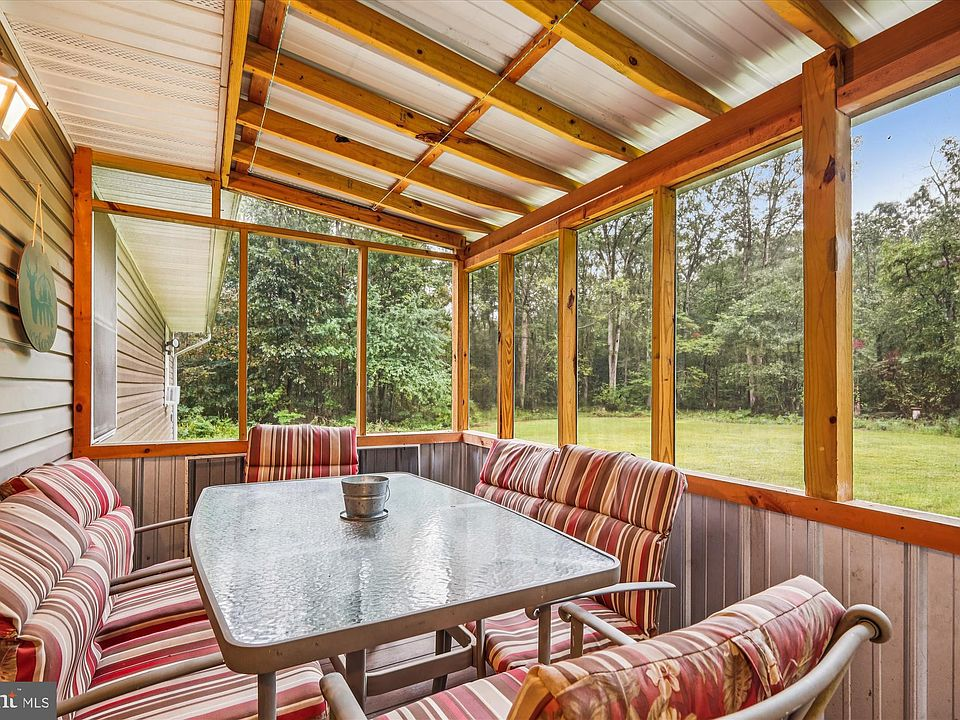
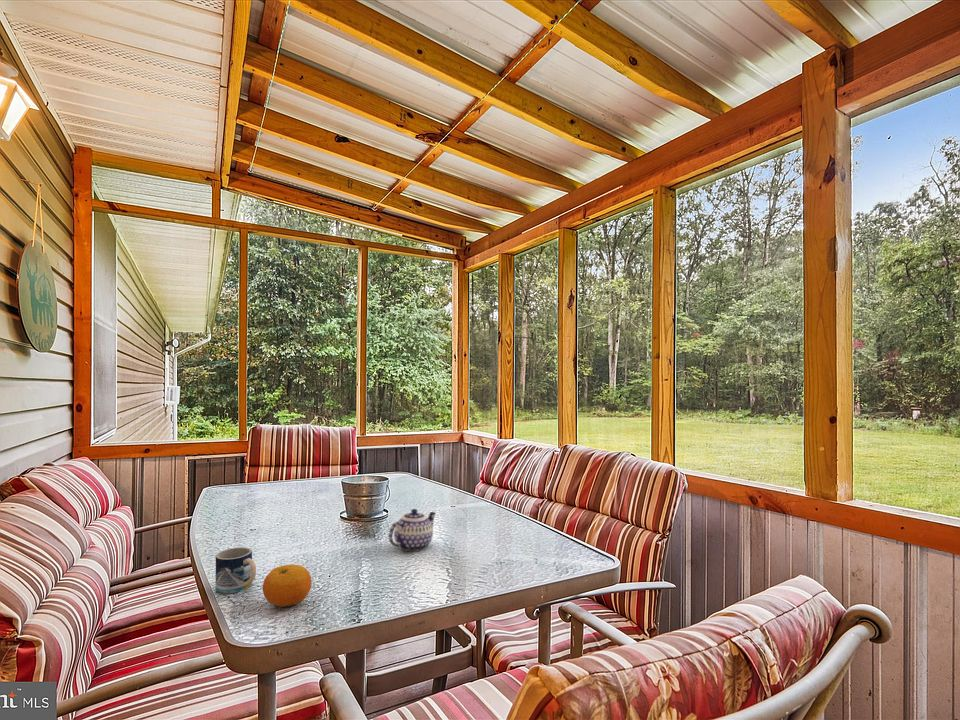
+ fruit (287, 584)
+ teapot (413, 528)
+ mug (238, 571)
